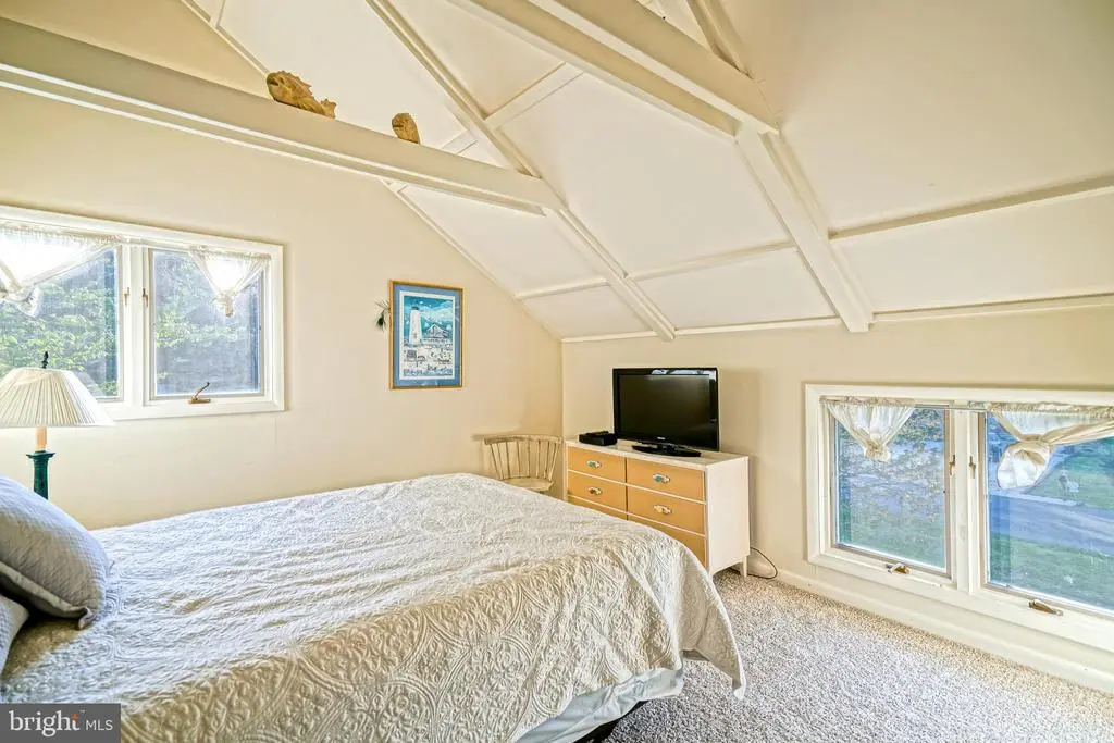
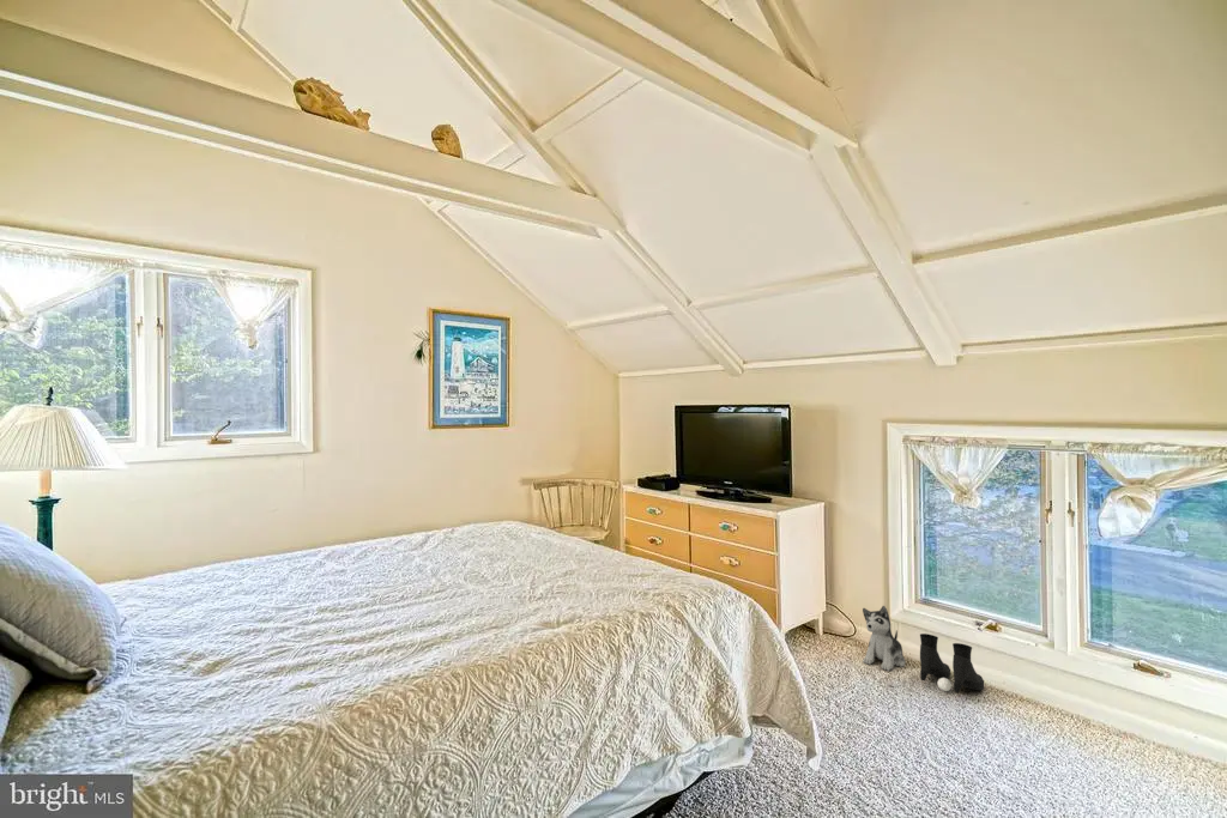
+ boots (953, 659)
+ plush toy (884, 631)
